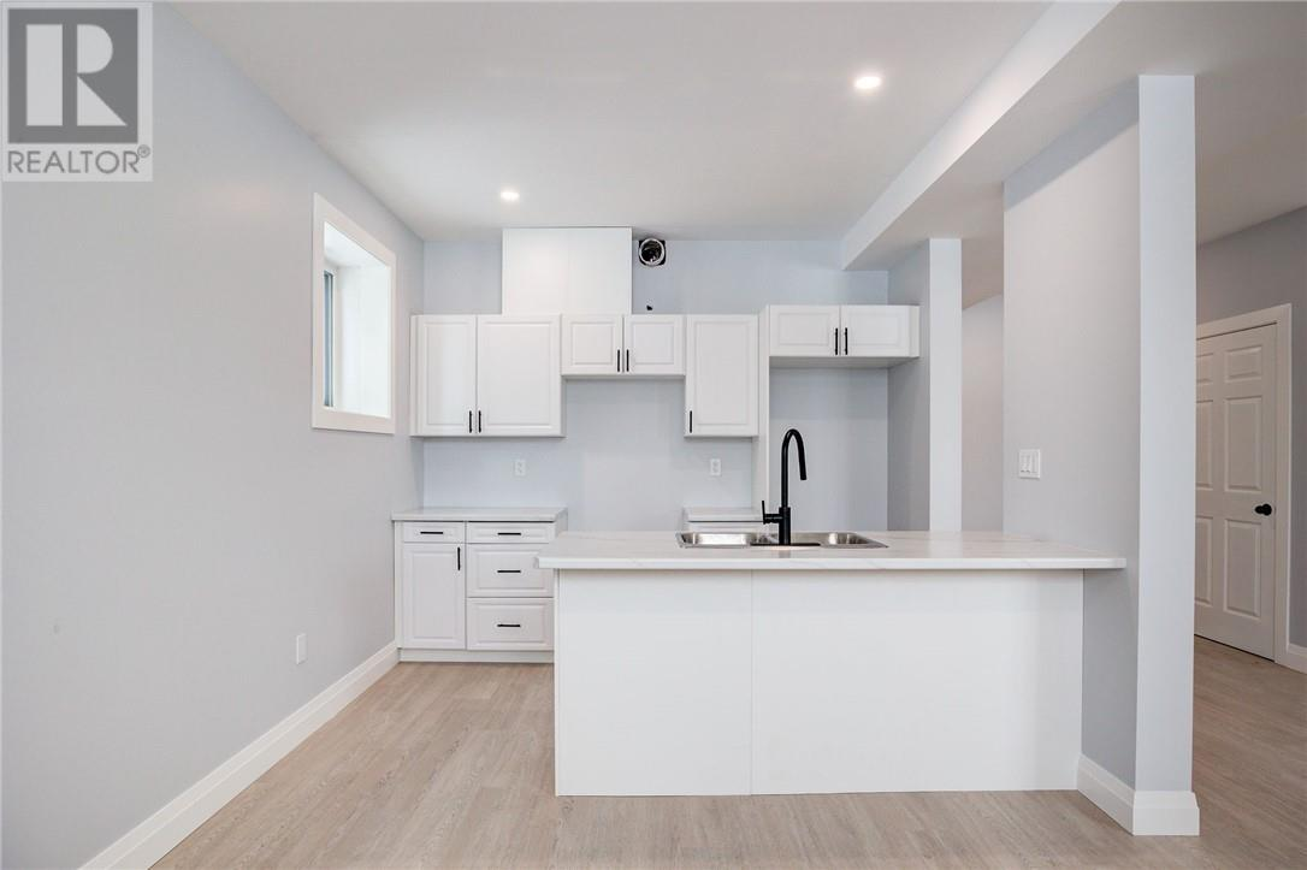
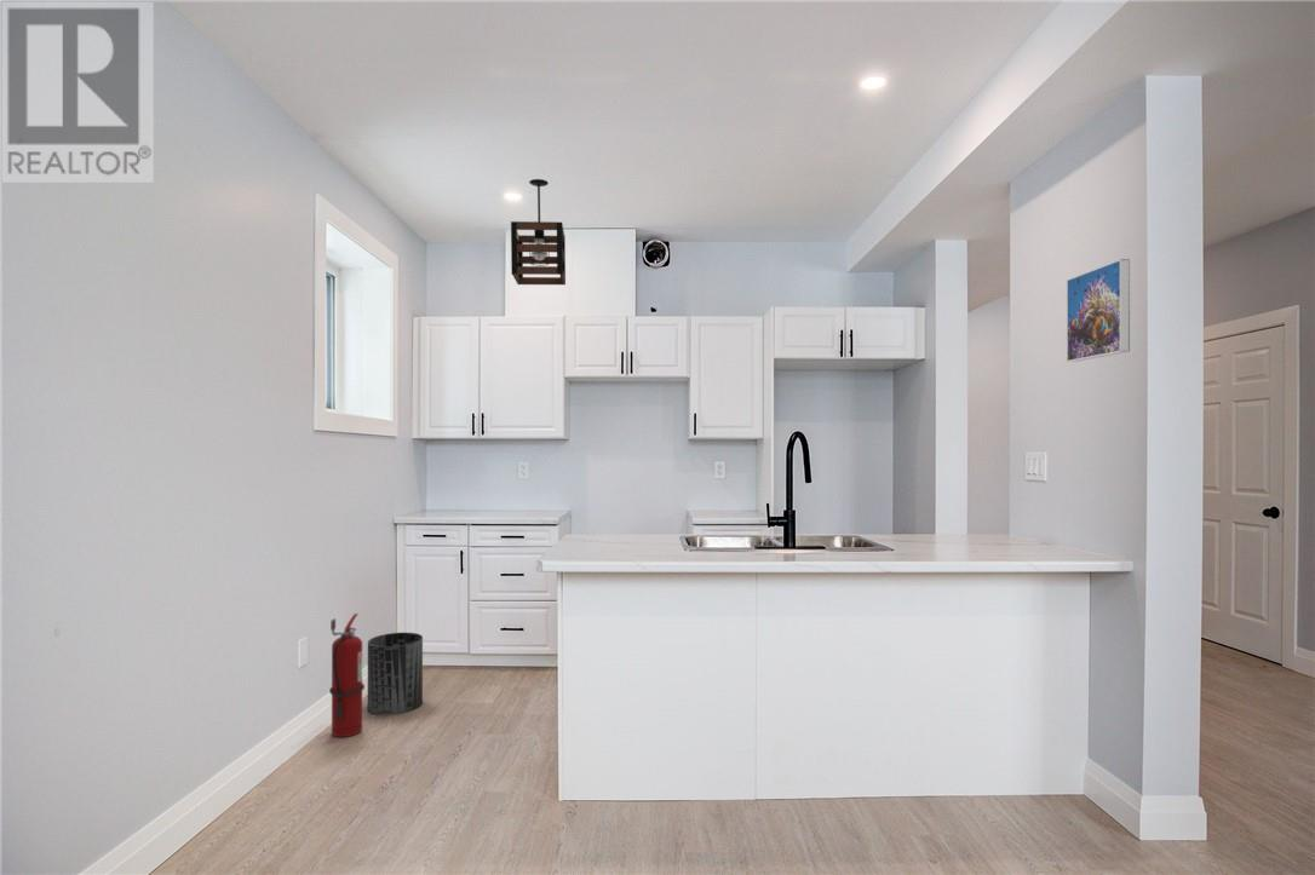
+ fire extinguisher (345, 675)
+ trash can (395, 672)
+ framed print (1096, 313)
+ pendant light (539, 230)
